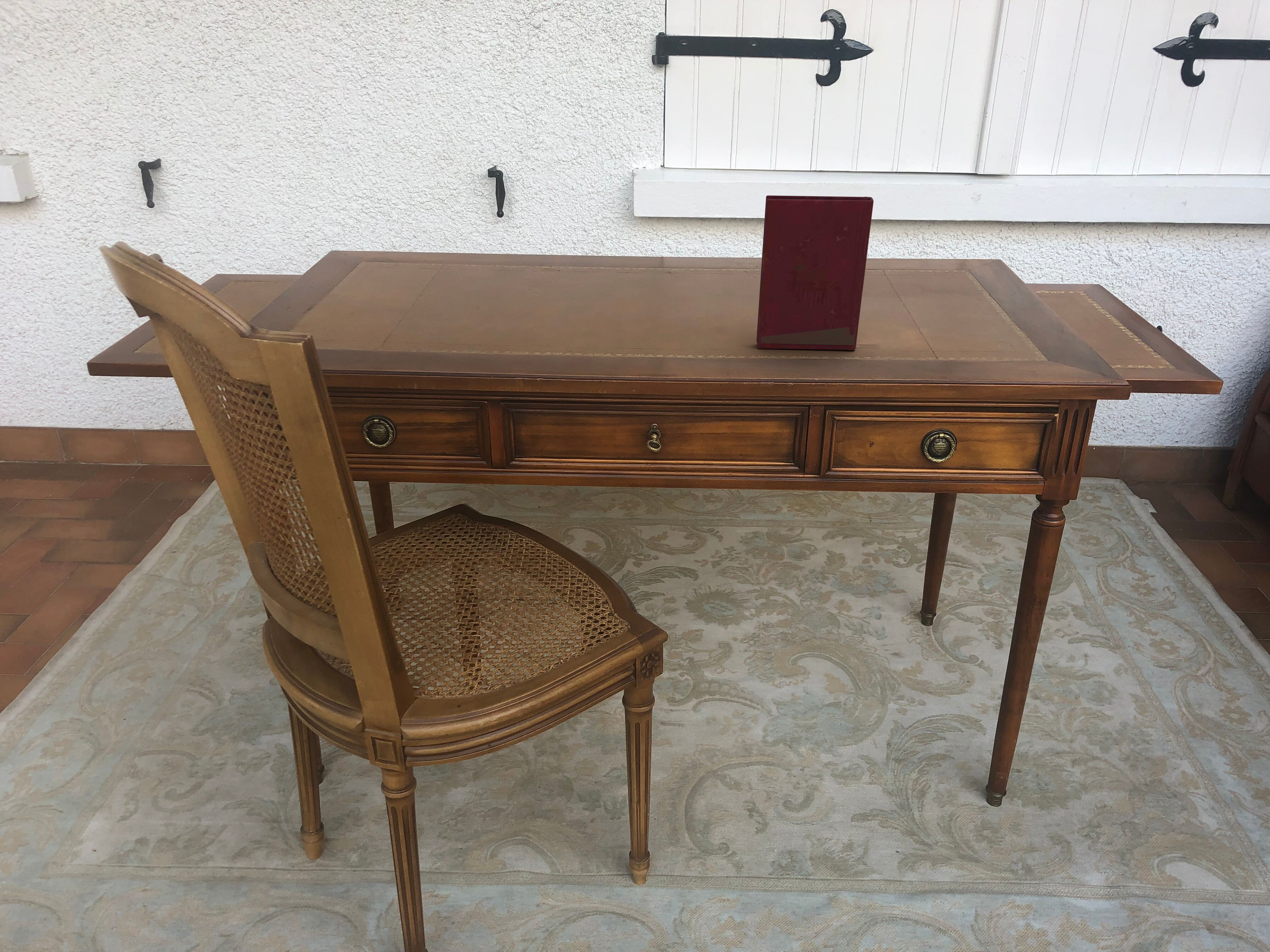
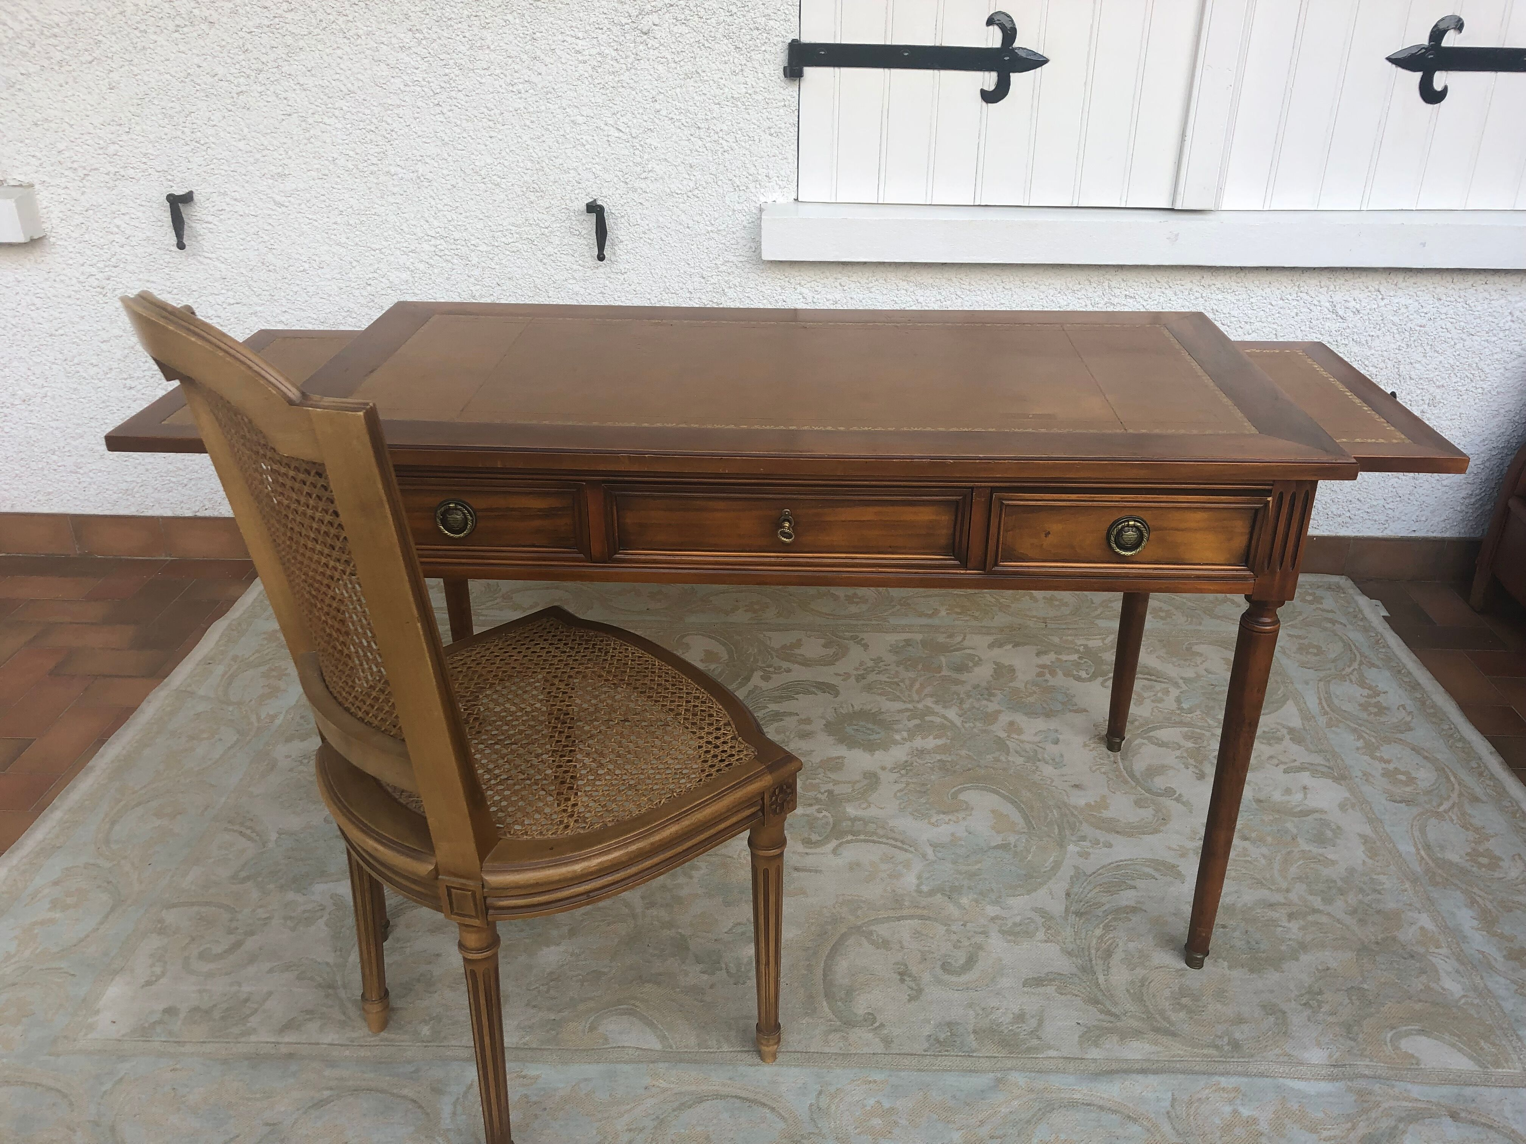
- book (812, 275)
